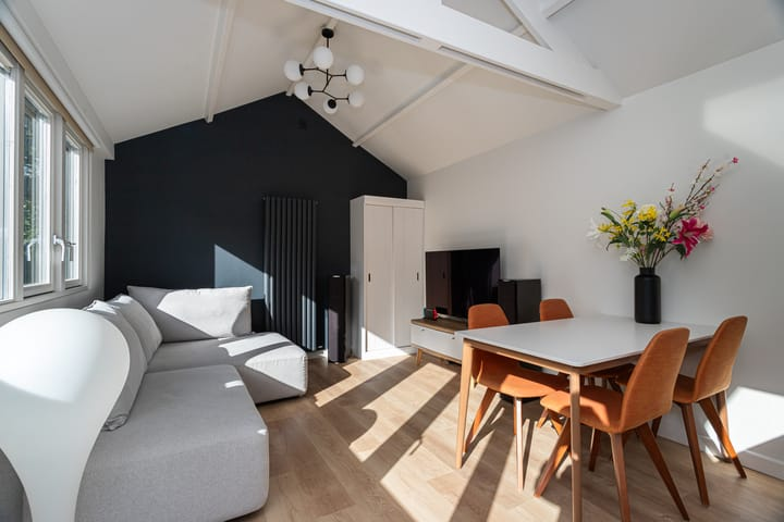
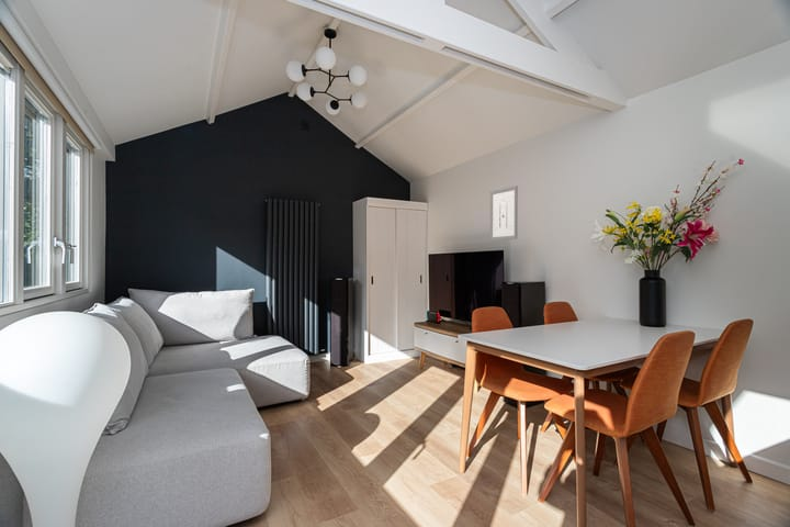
+ wall art (503, 214)
